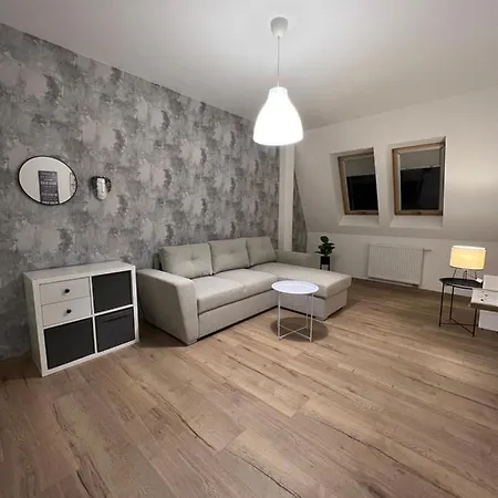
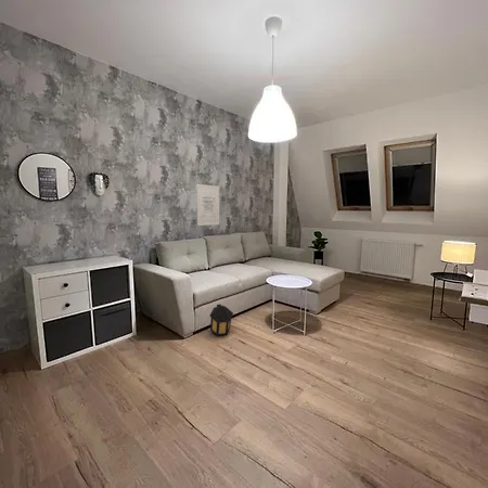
+ lantern (220, 318)
+ wall art (208, 205)
